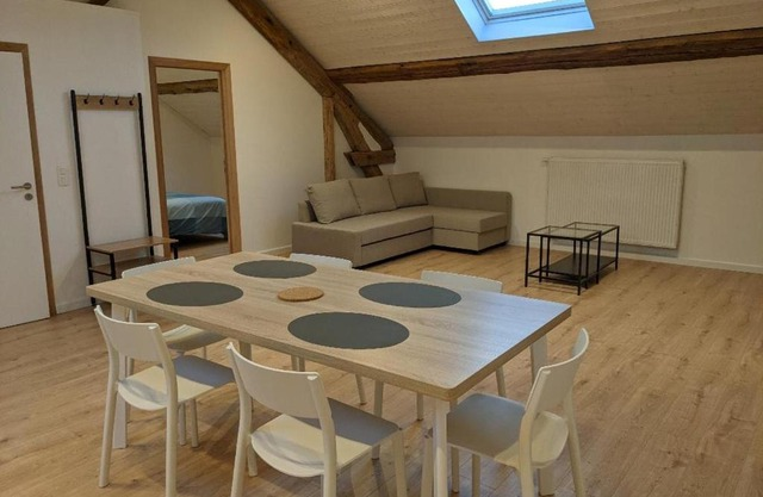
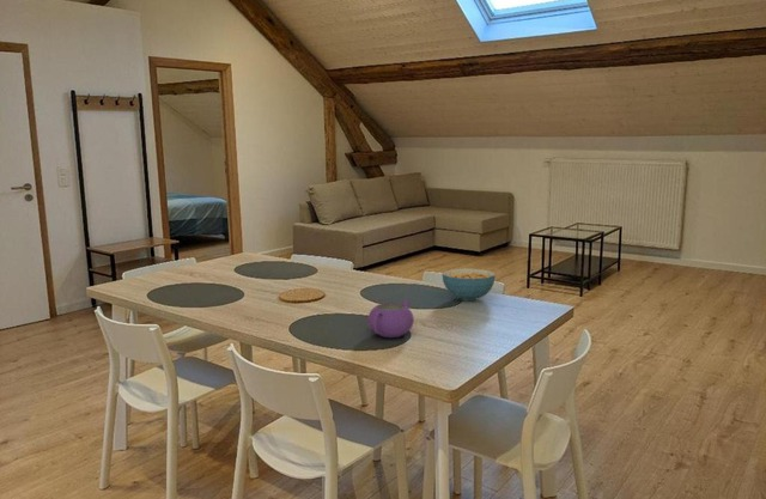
+ teapot (391, 320)
+ cereal bowl (468, 286)
